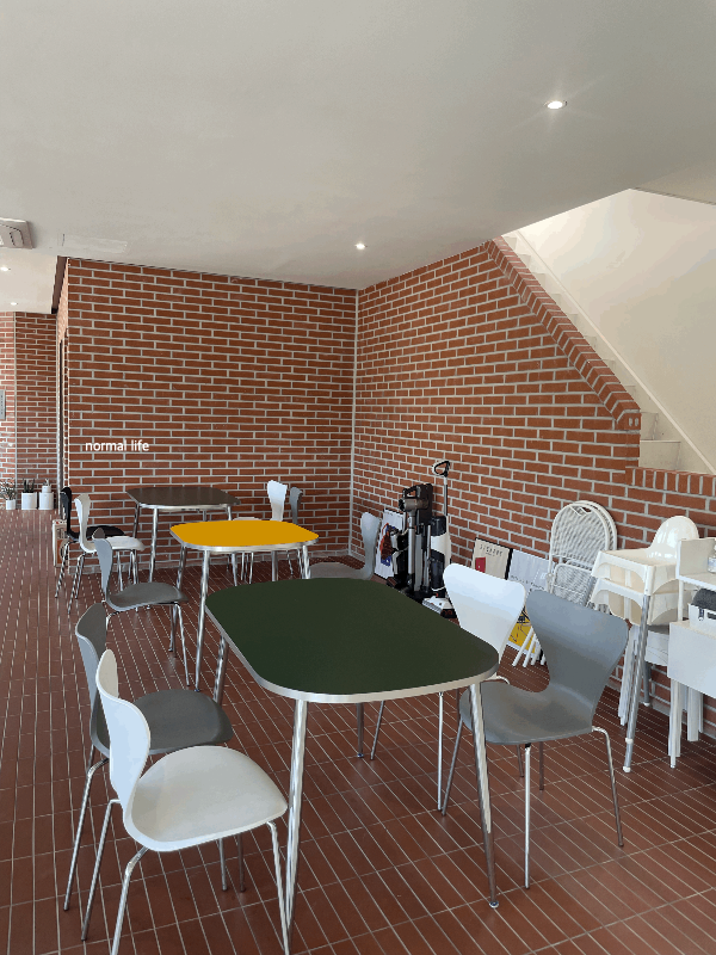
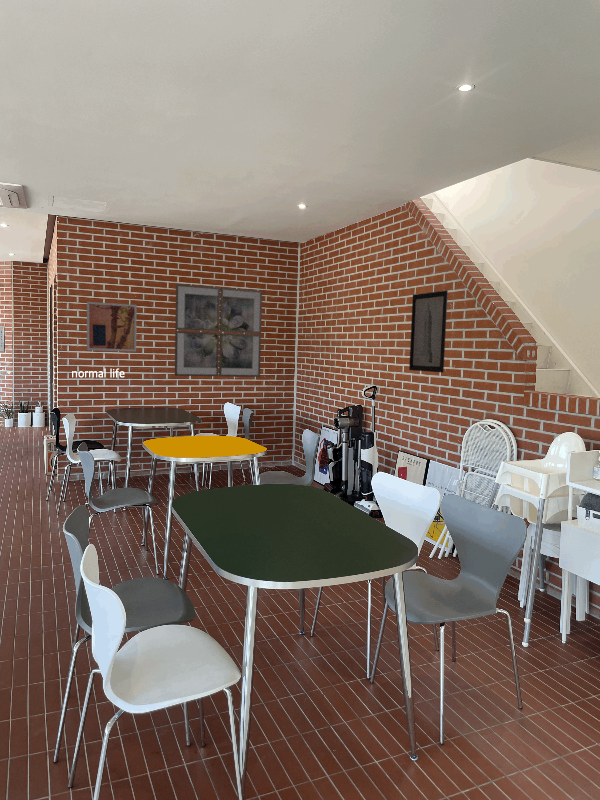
+ wall art (218, 331)
+ wall art (112, 327)
+ wall art (427, 332)
